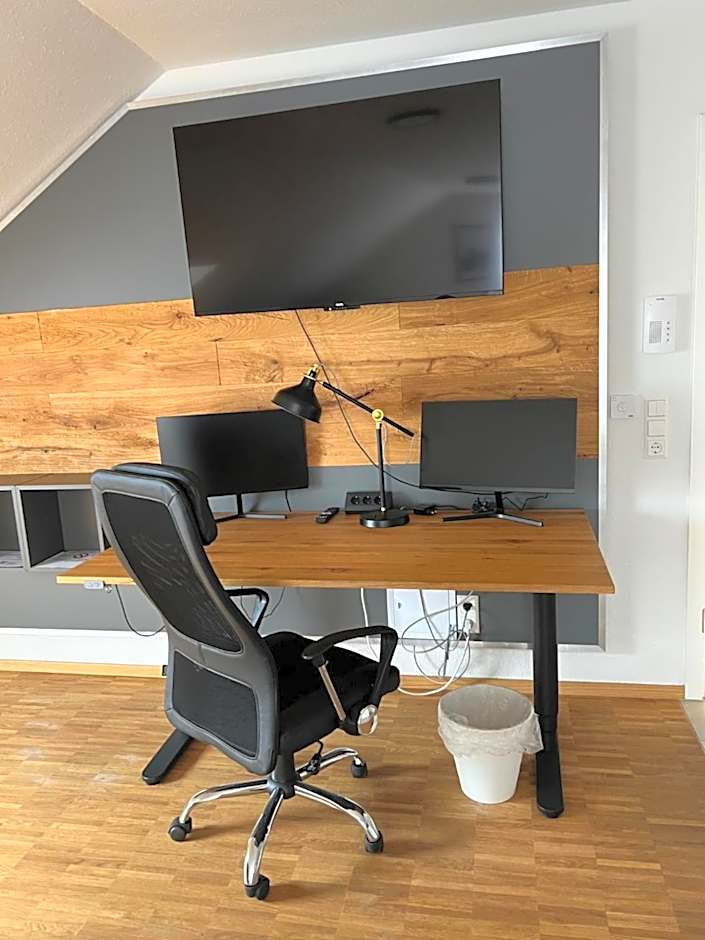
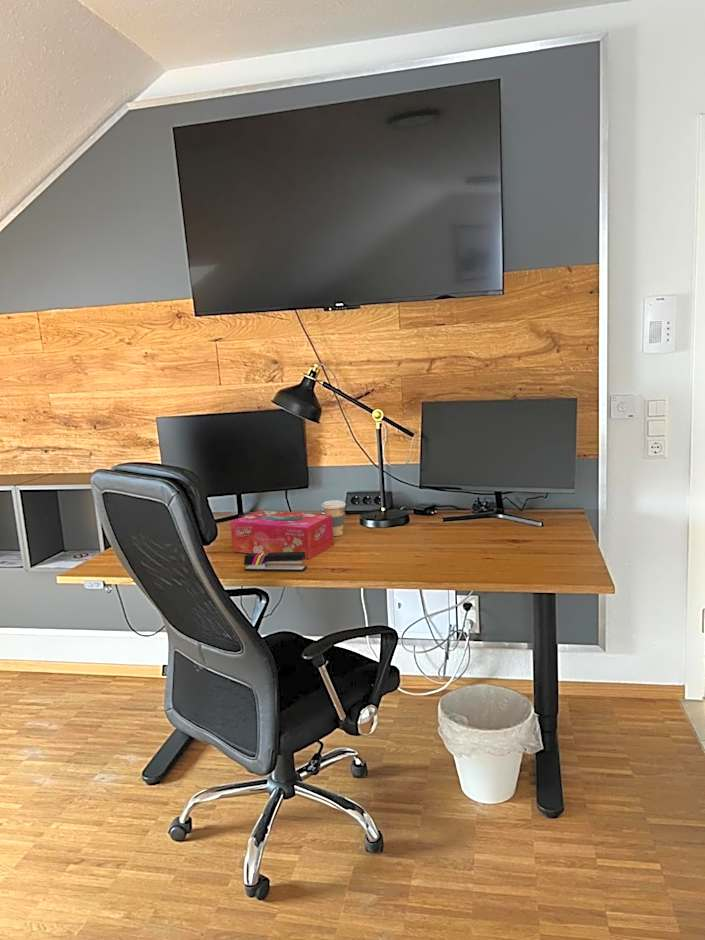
+ tissue box (282, 533)
+ coffee cup (334, 518)
+ stapler (274, 560)
